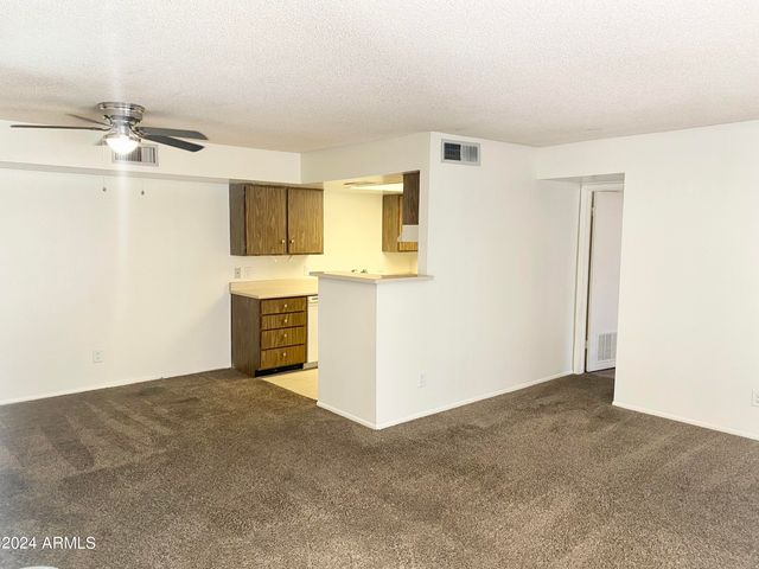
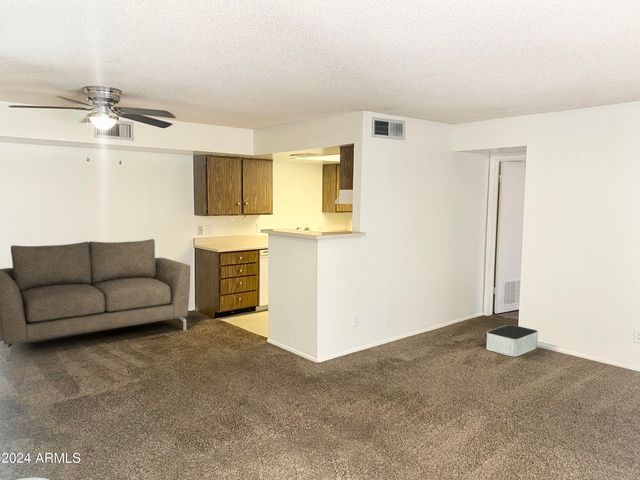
+ sofa (95, 289)
+ storage bin (512, 339)
